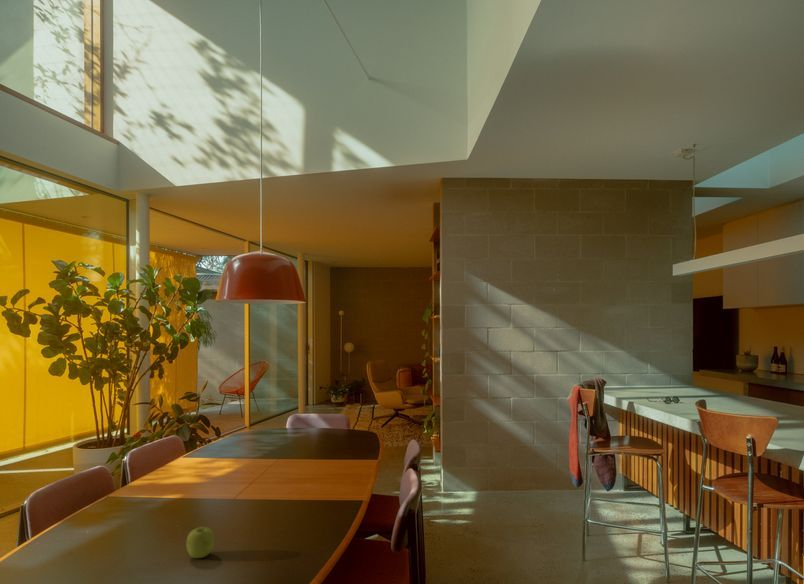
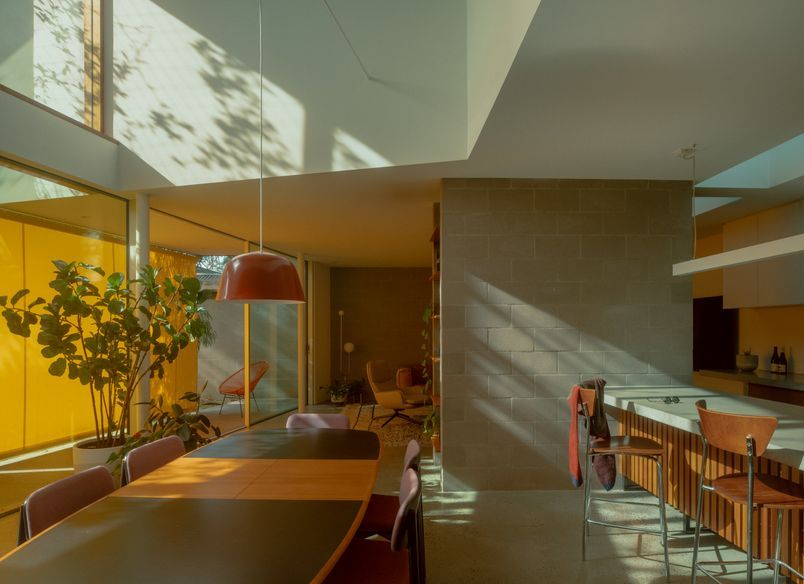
- fruit (200, 541)
